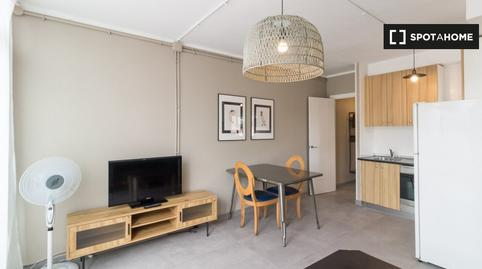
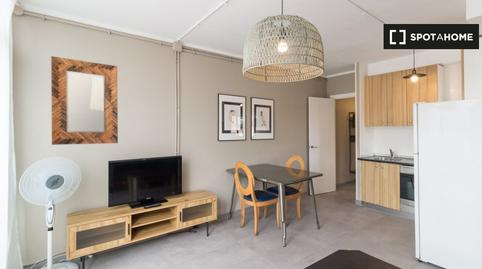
+ home mirror (86, 102)
